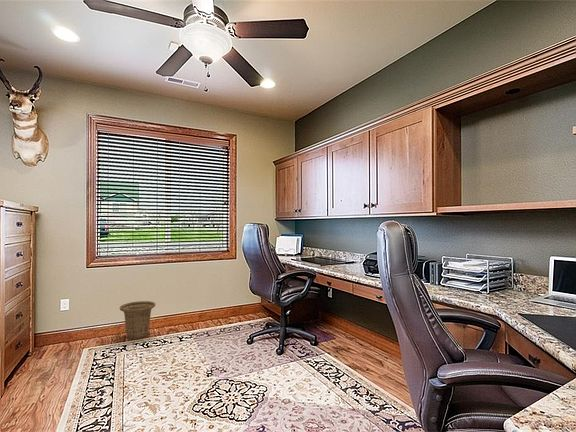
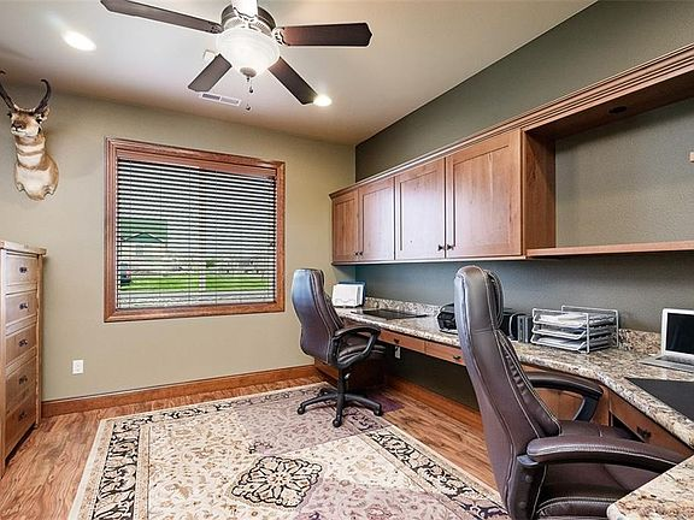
- basket (137, 320)
